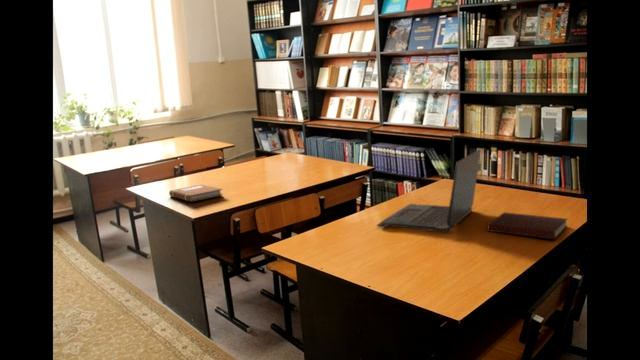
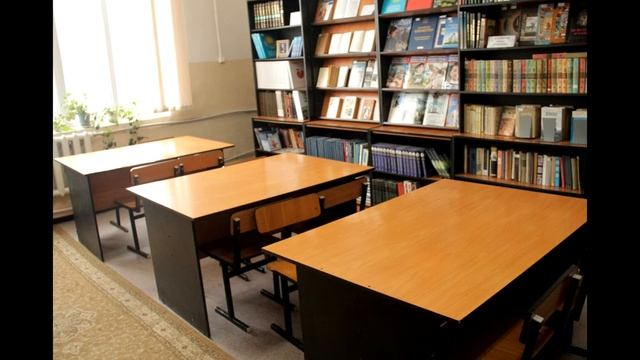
- laptop (429, 205)
- notebook (527, 224)
- notebook (195, 192)
